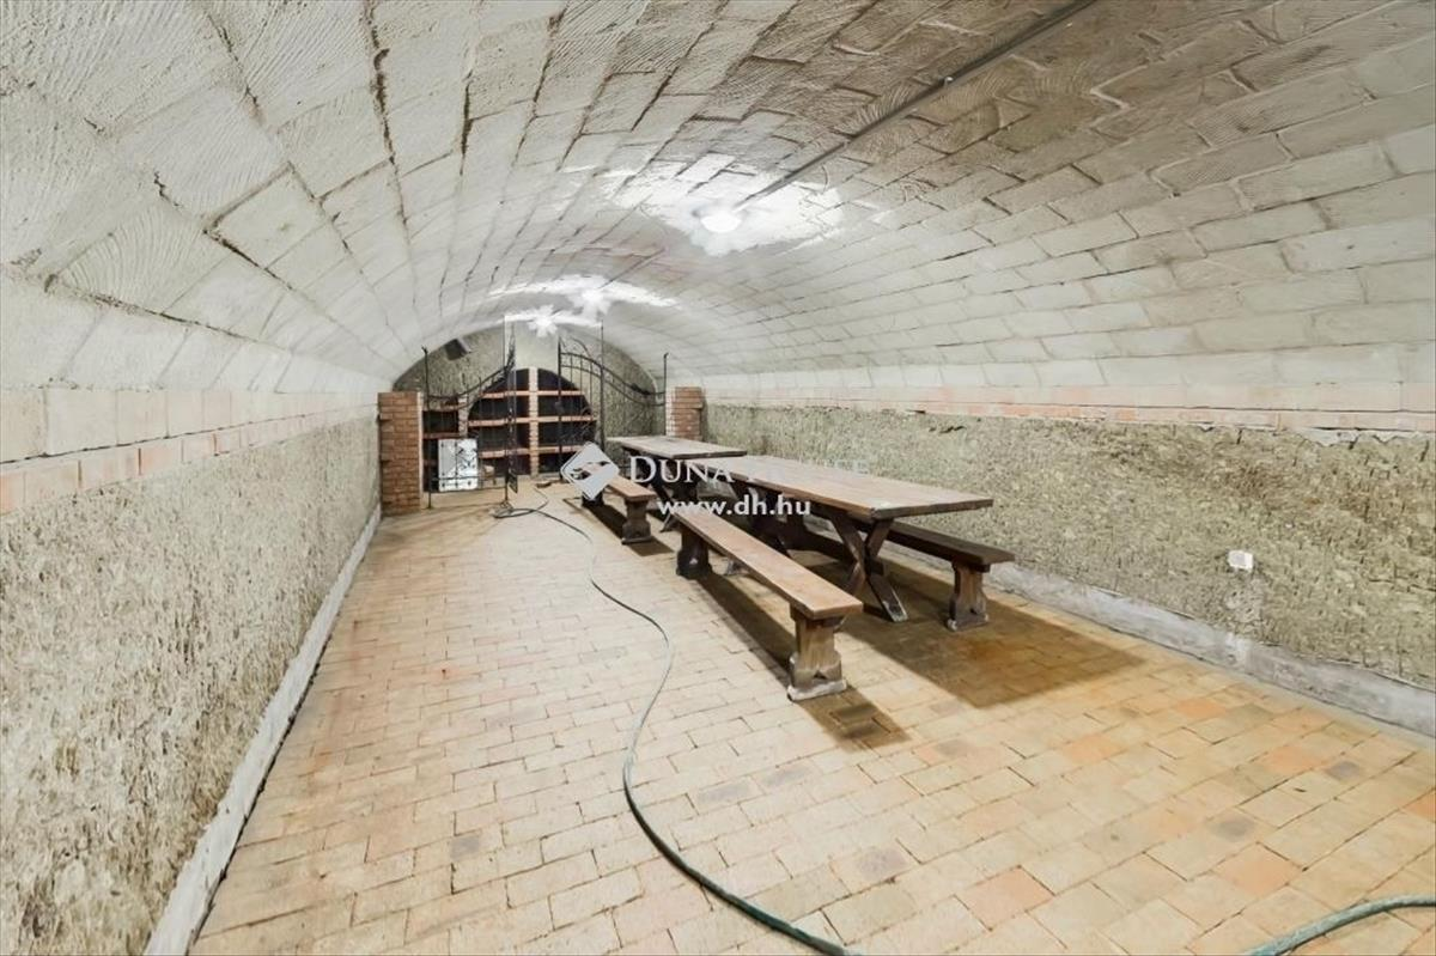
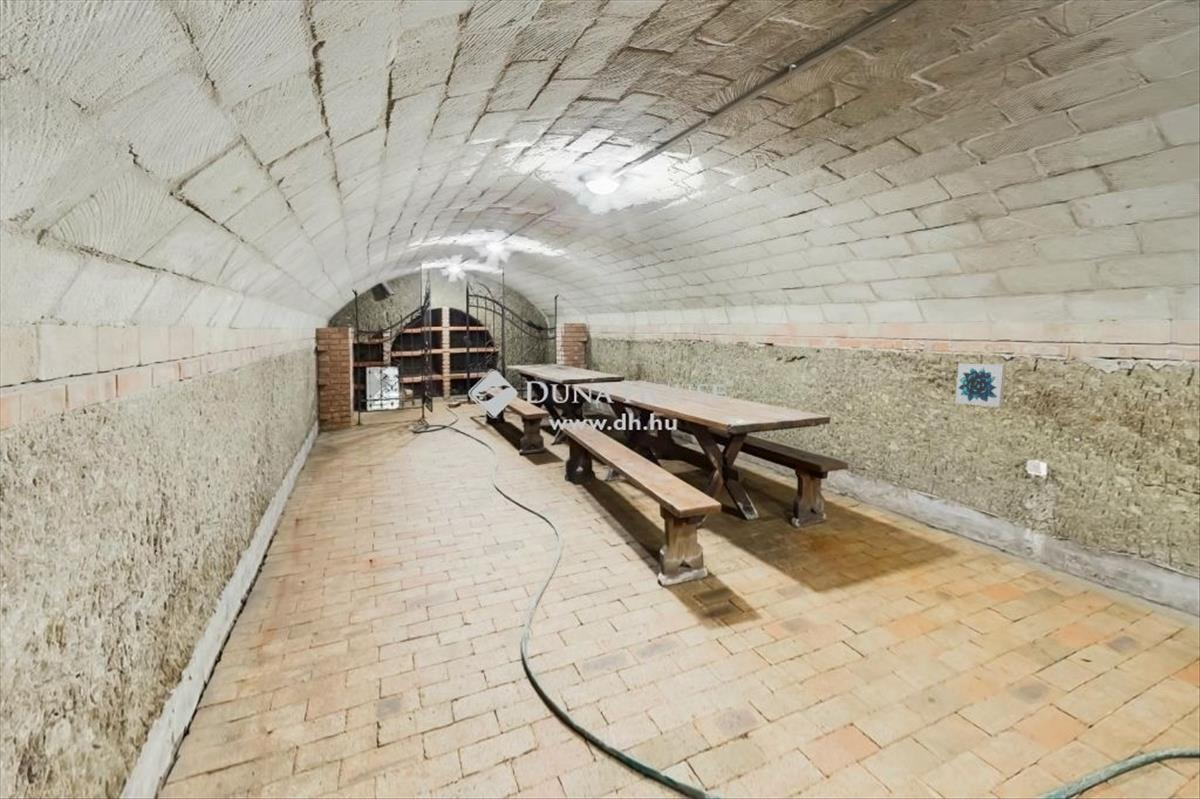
+ wall art (979, 384)
